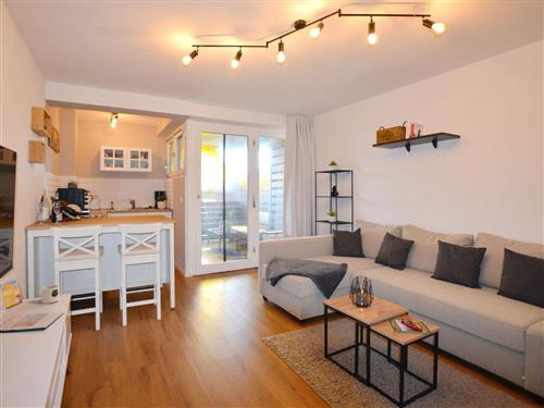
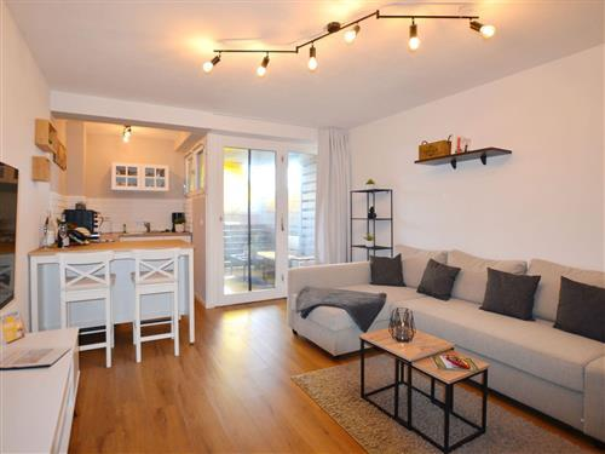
- mug (50, 293)
